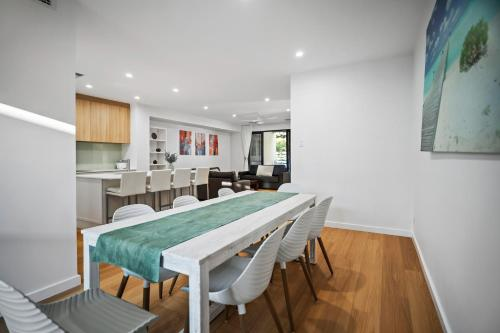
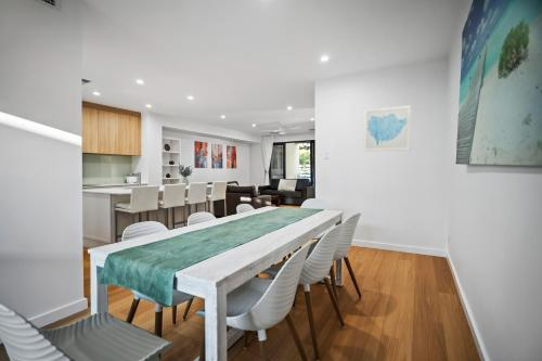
+ wall art (386, 129)
